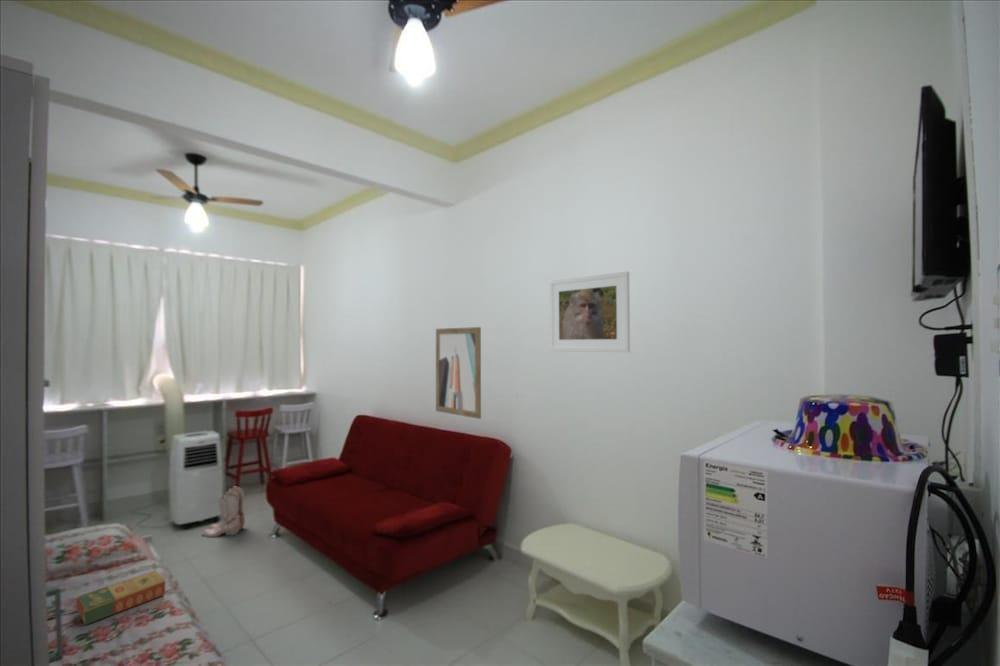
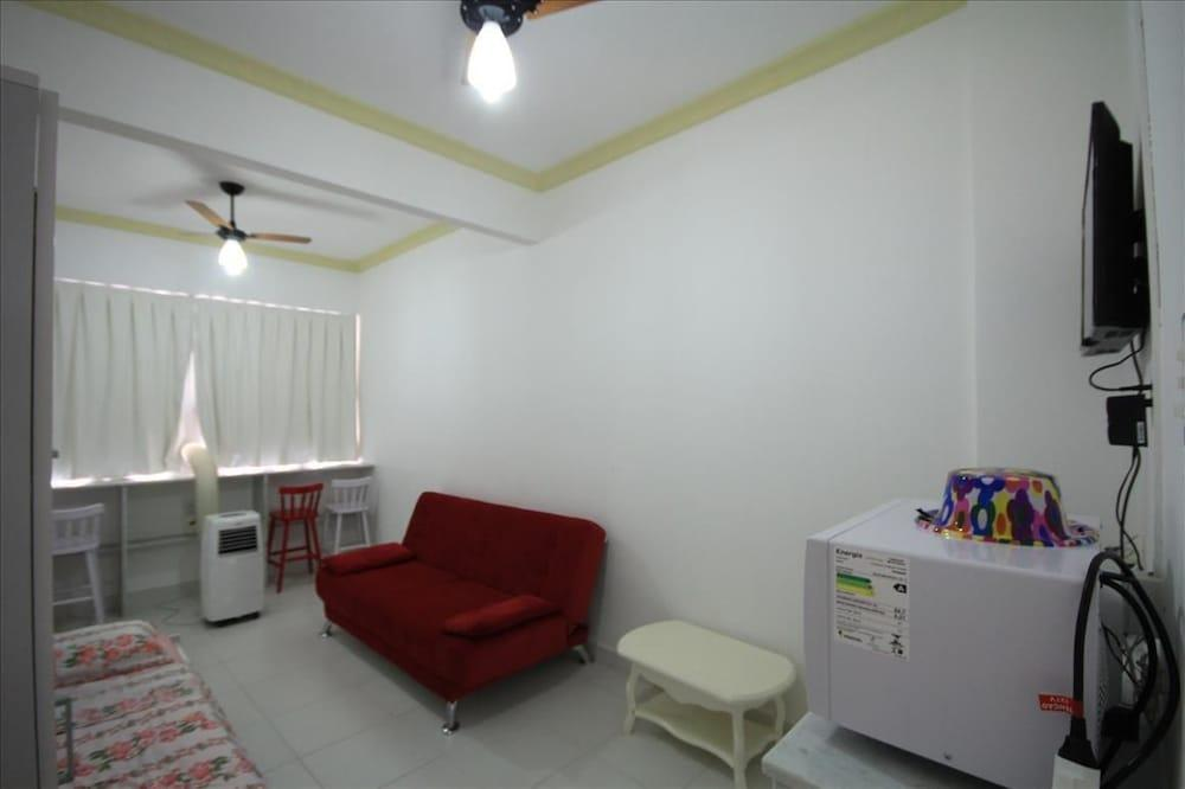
- boots (223, 510)
- wall art (457, 371)
- book (122, 595)
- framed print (586, 314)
